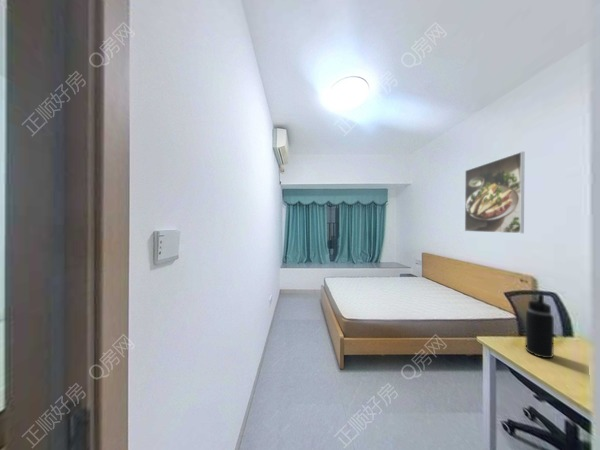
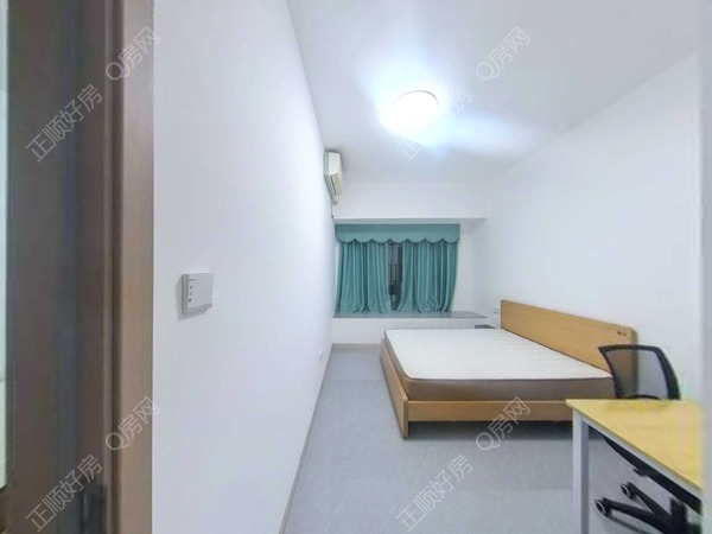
- water bottle (538, 324)
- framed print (490, 197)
